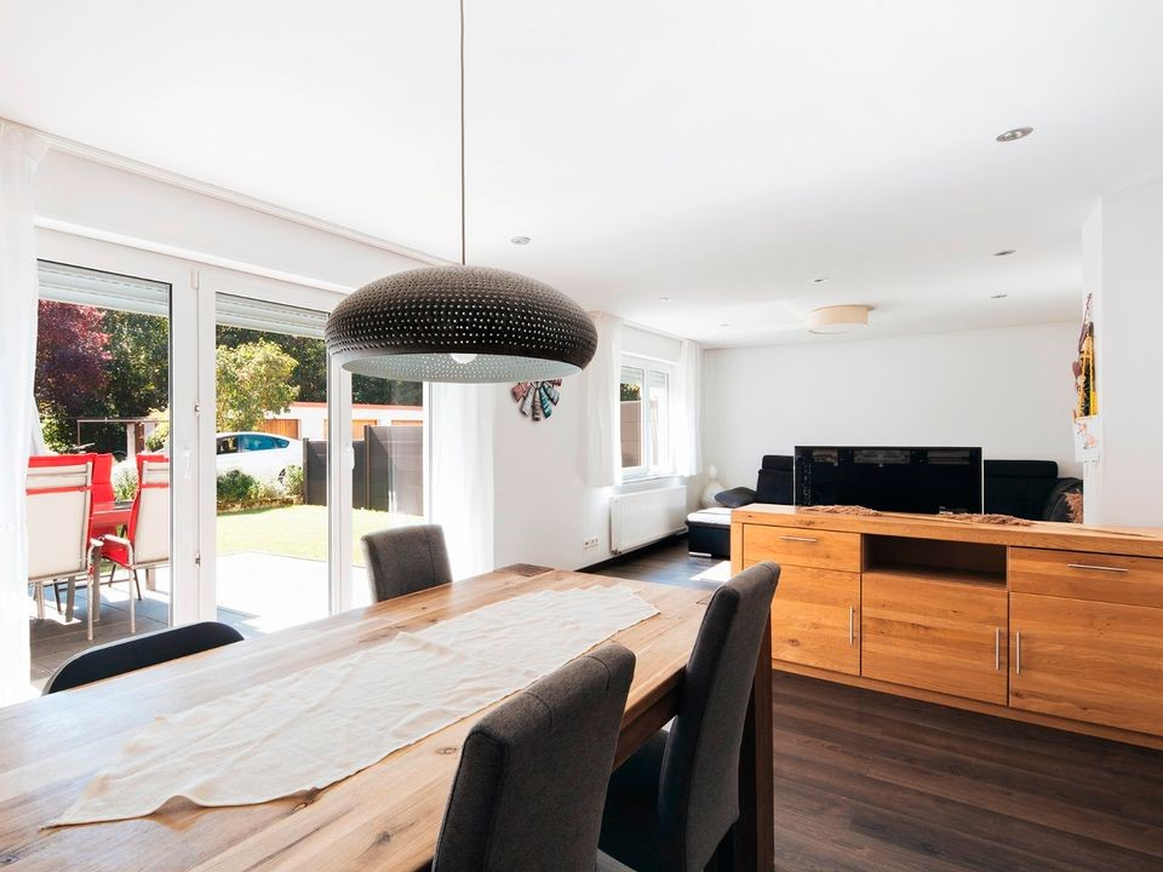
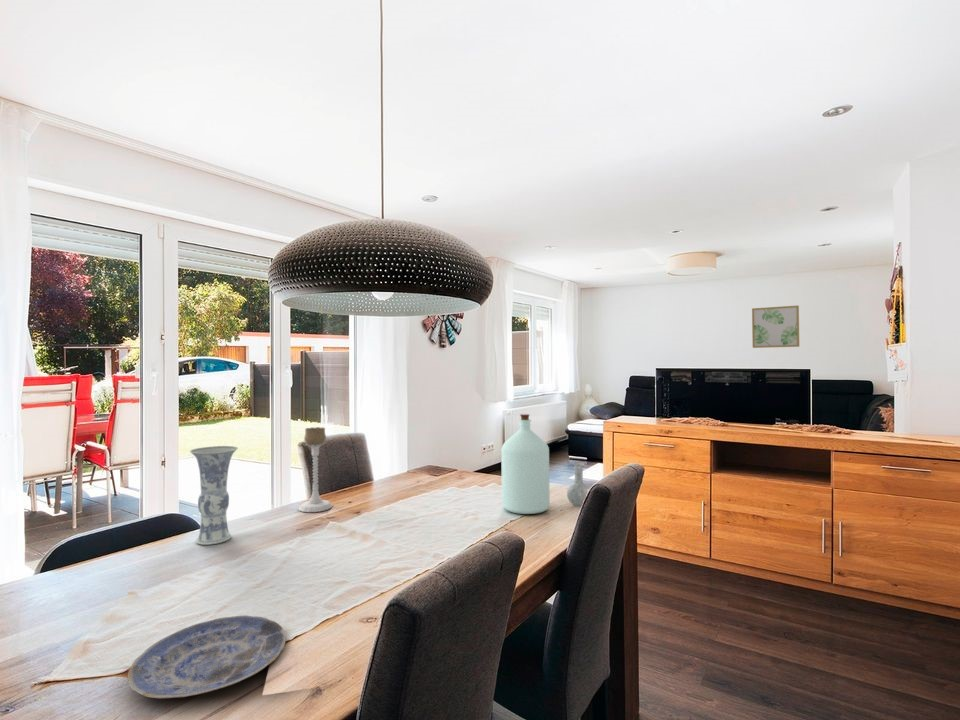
+ wall art (775, 327)
+ bottle (547, 460)
+ vase (214, 494)
+ candle holder (315, 467)
+ plate (211, 656)
